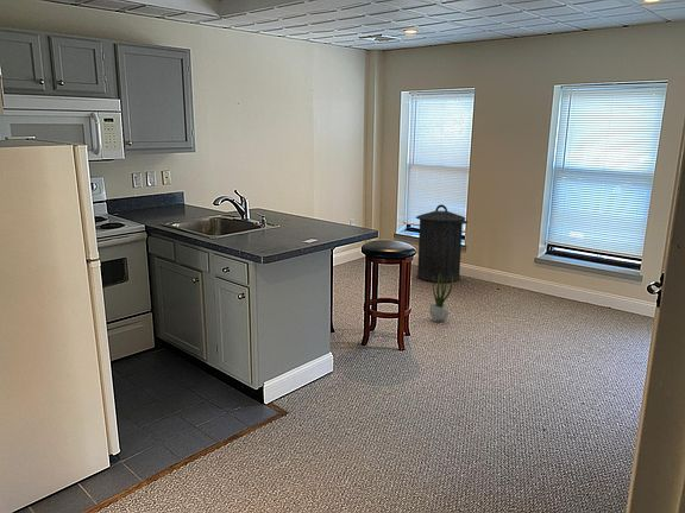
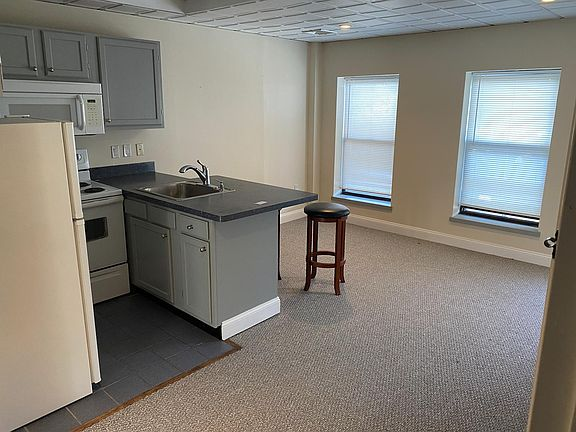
- potted plant (441, 297)
- trash can (440, 241)
